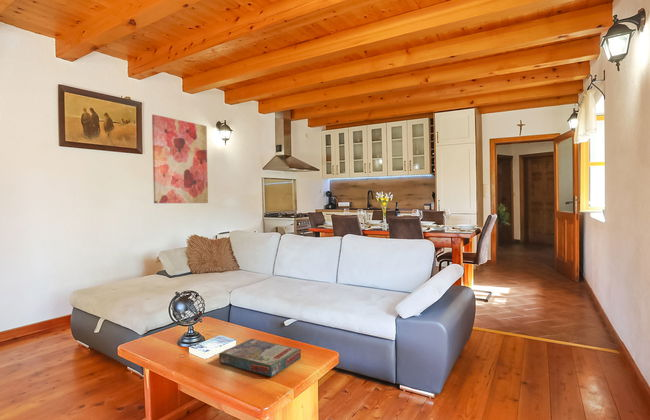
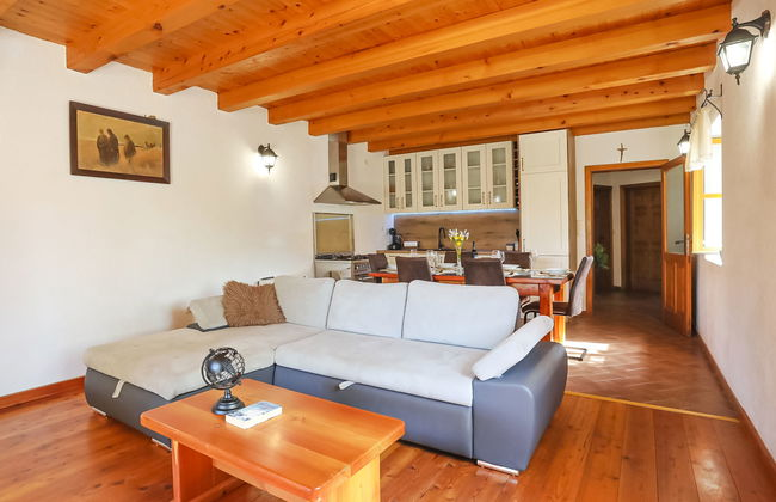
- board game (260, 355)
- wall art (182, 162)
